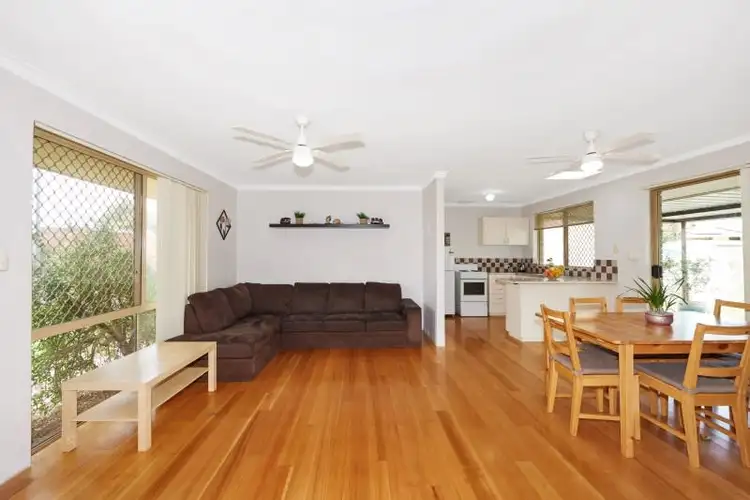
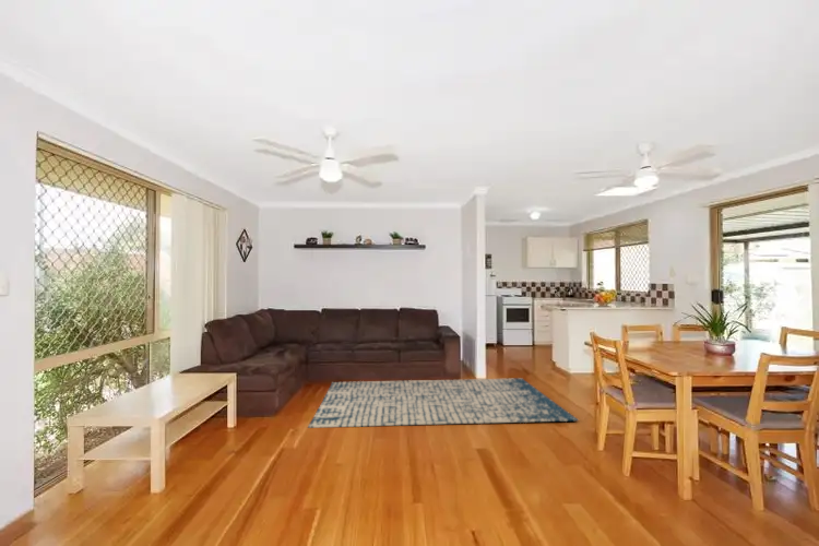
+ rug (435, 397)
